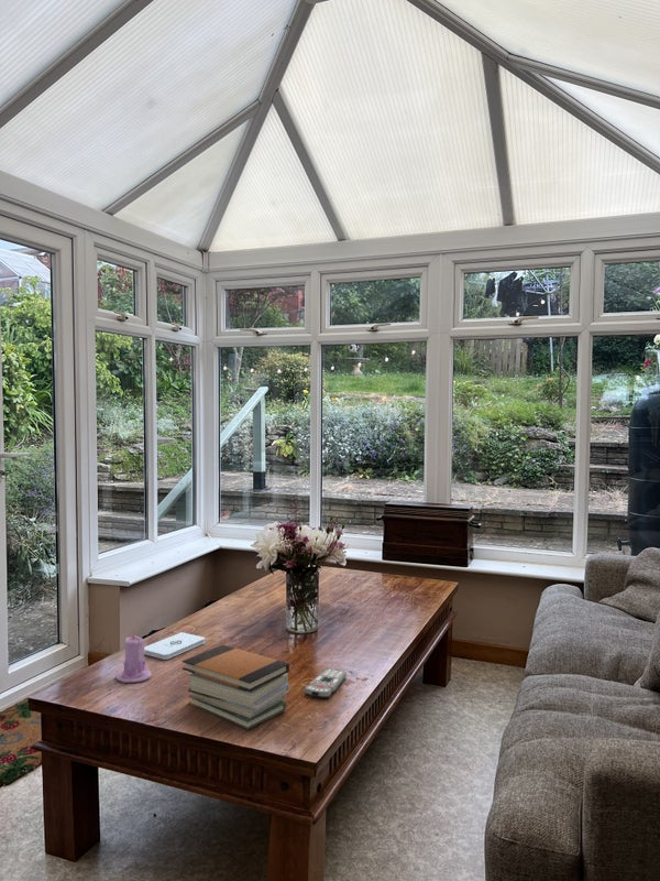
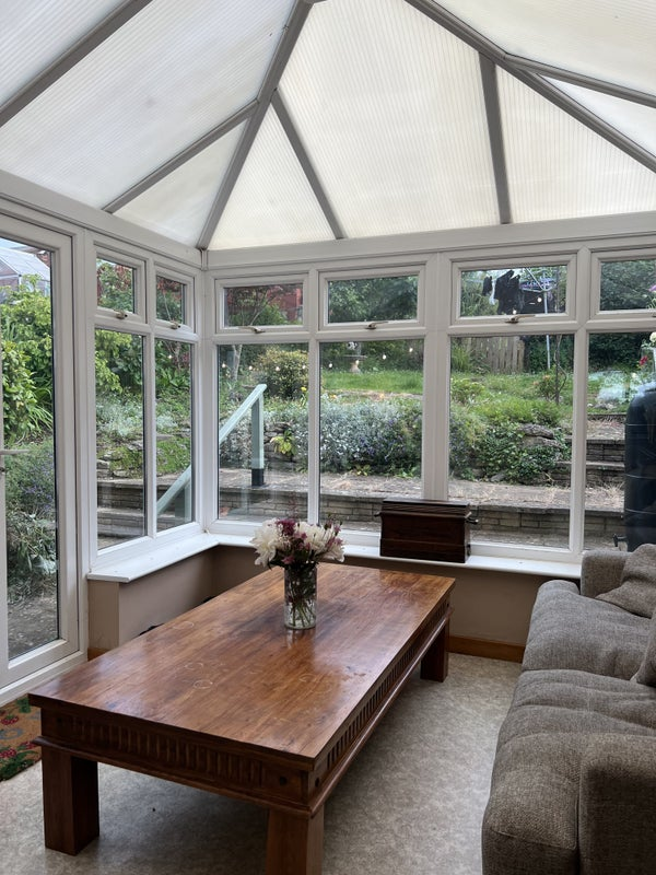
- remote control (327, 682)
- candle (133, 653)
- book stack (237, 684)
- notepad (174, 645)
